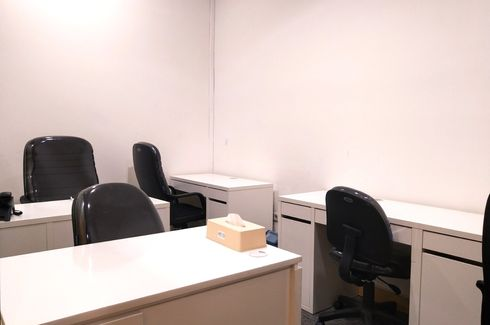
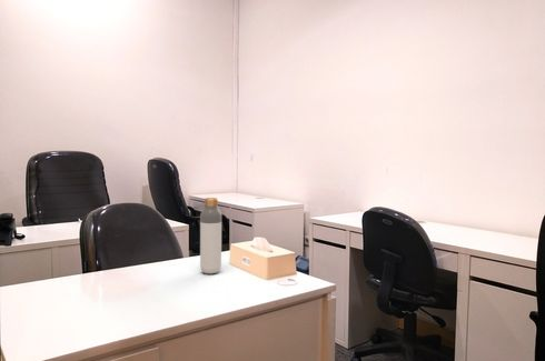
+ bottle (210, 234)
